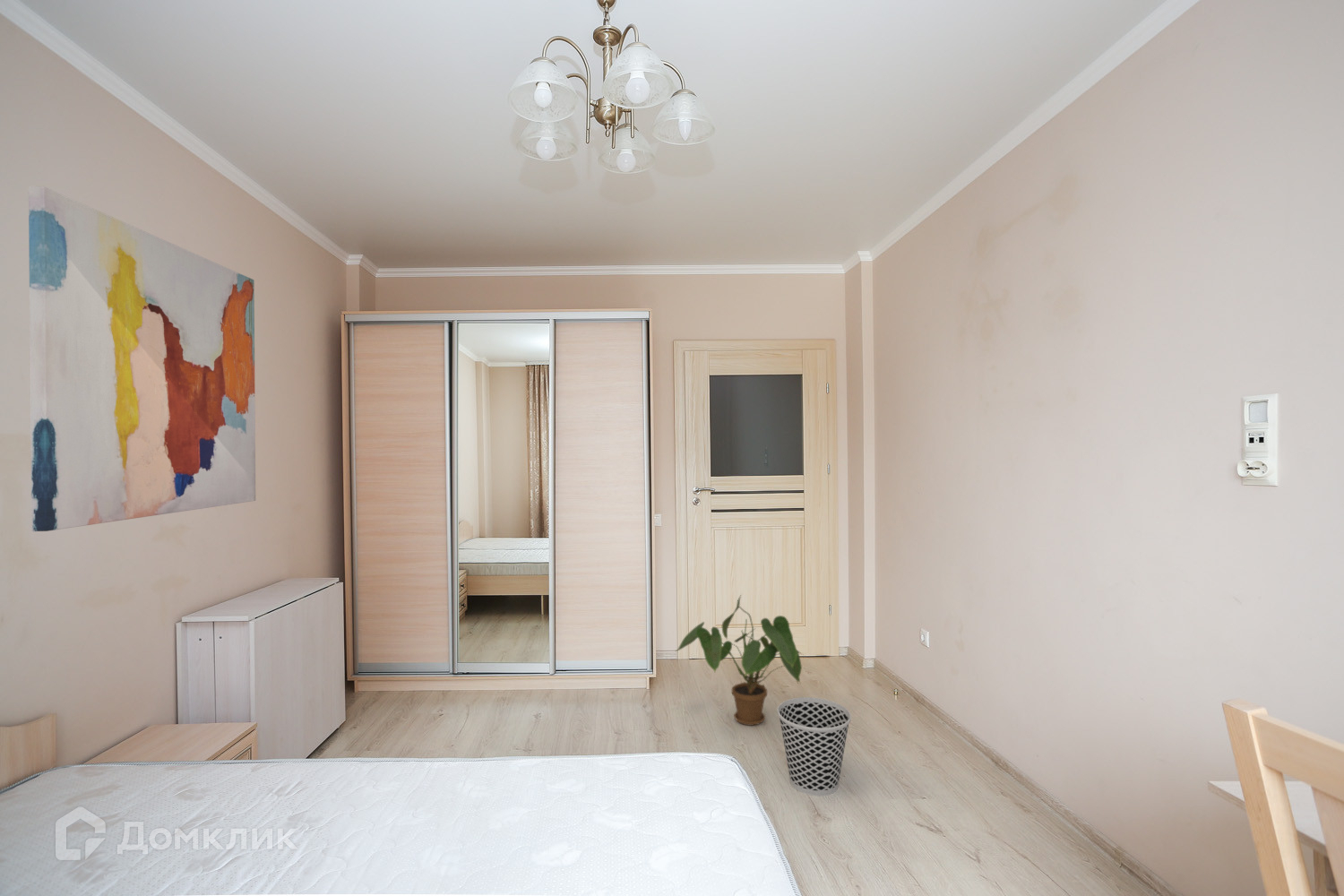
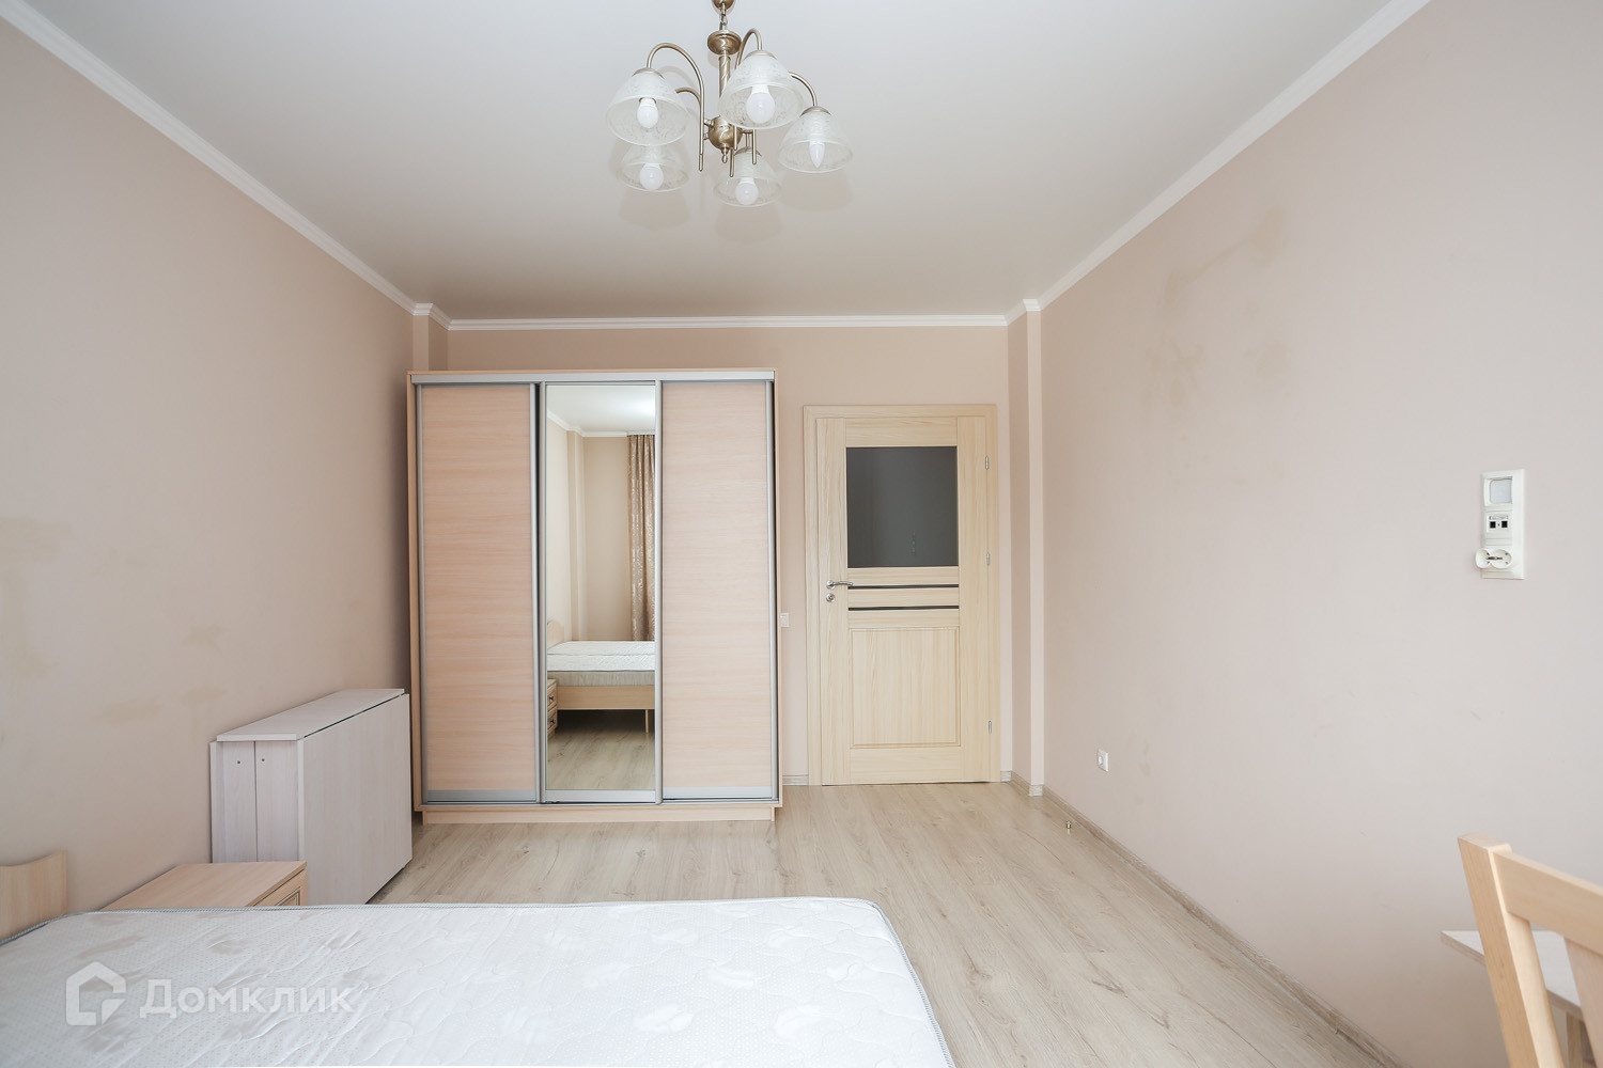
- house plant (745, 664)
- wall art (167, 377)
- wastebasket (814, 747)
